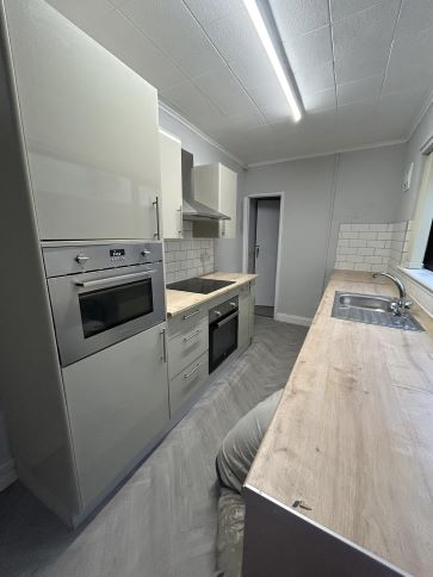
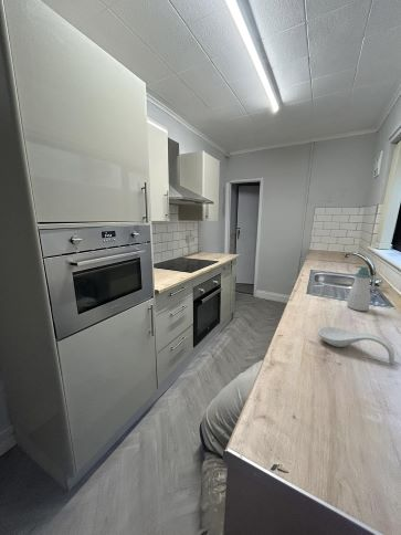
+ spoon rest (353, 339)
+ soap bottle (360, 287)
